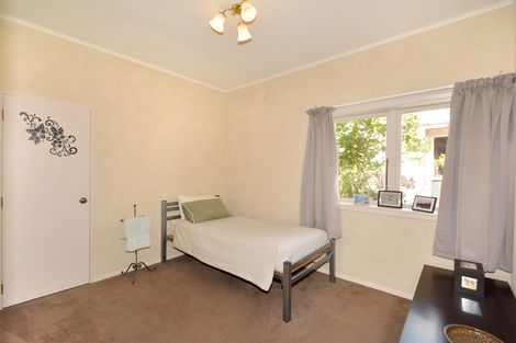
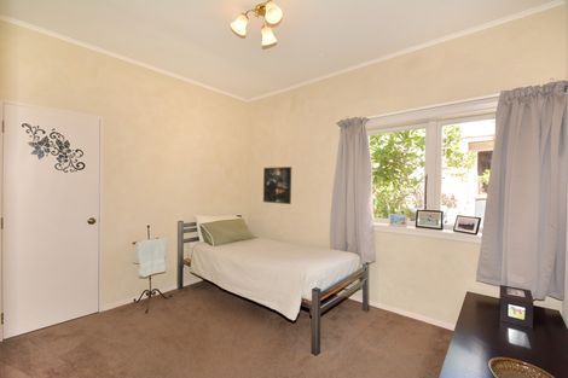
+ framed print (277, 185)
